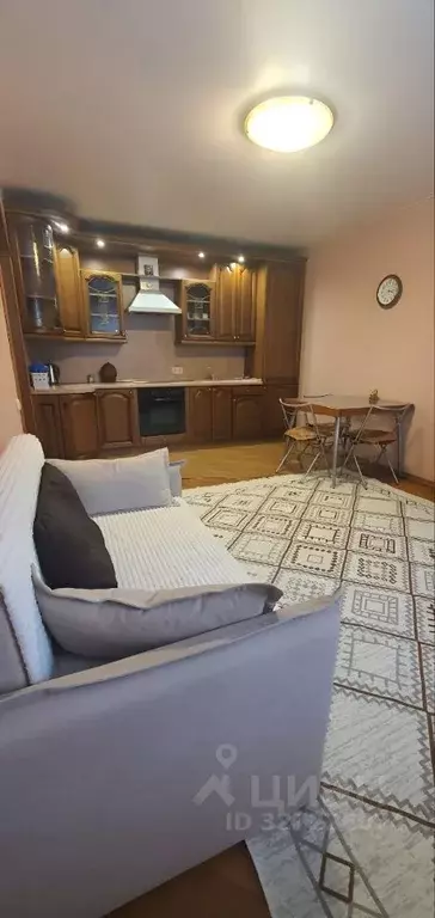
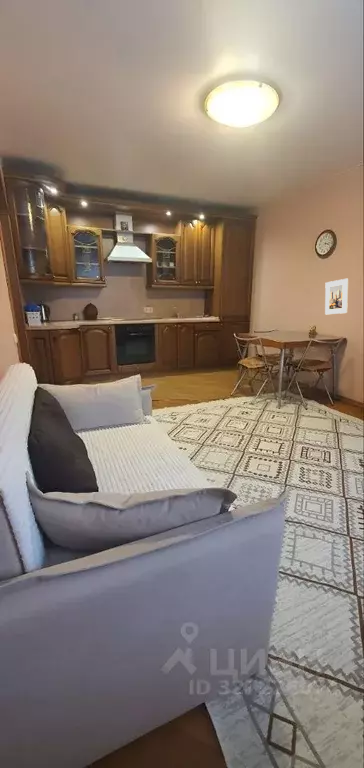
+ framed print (336, 297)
